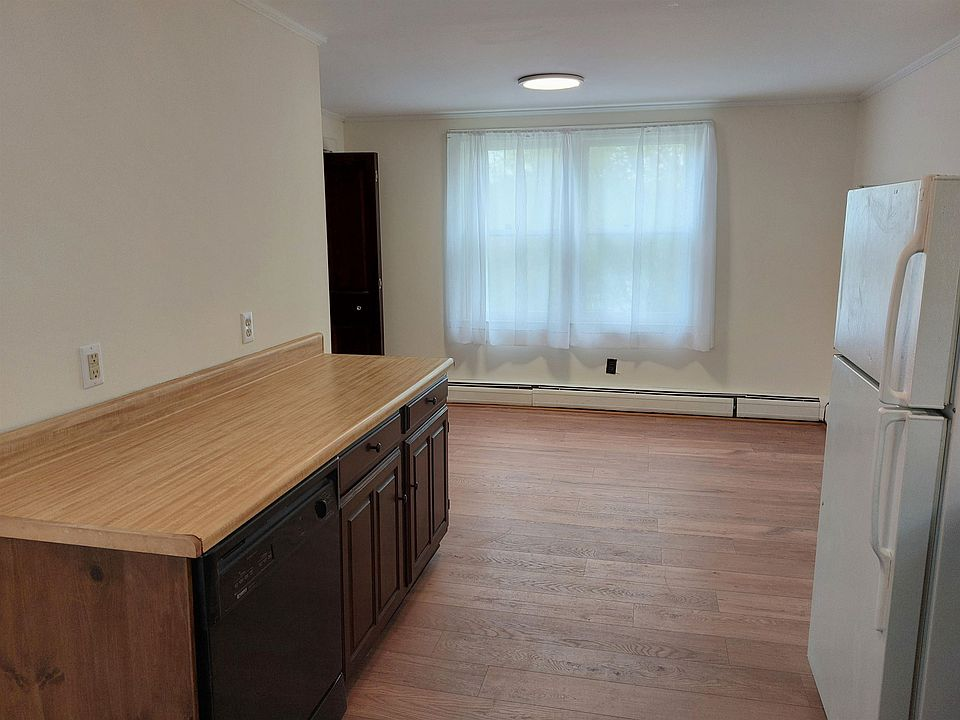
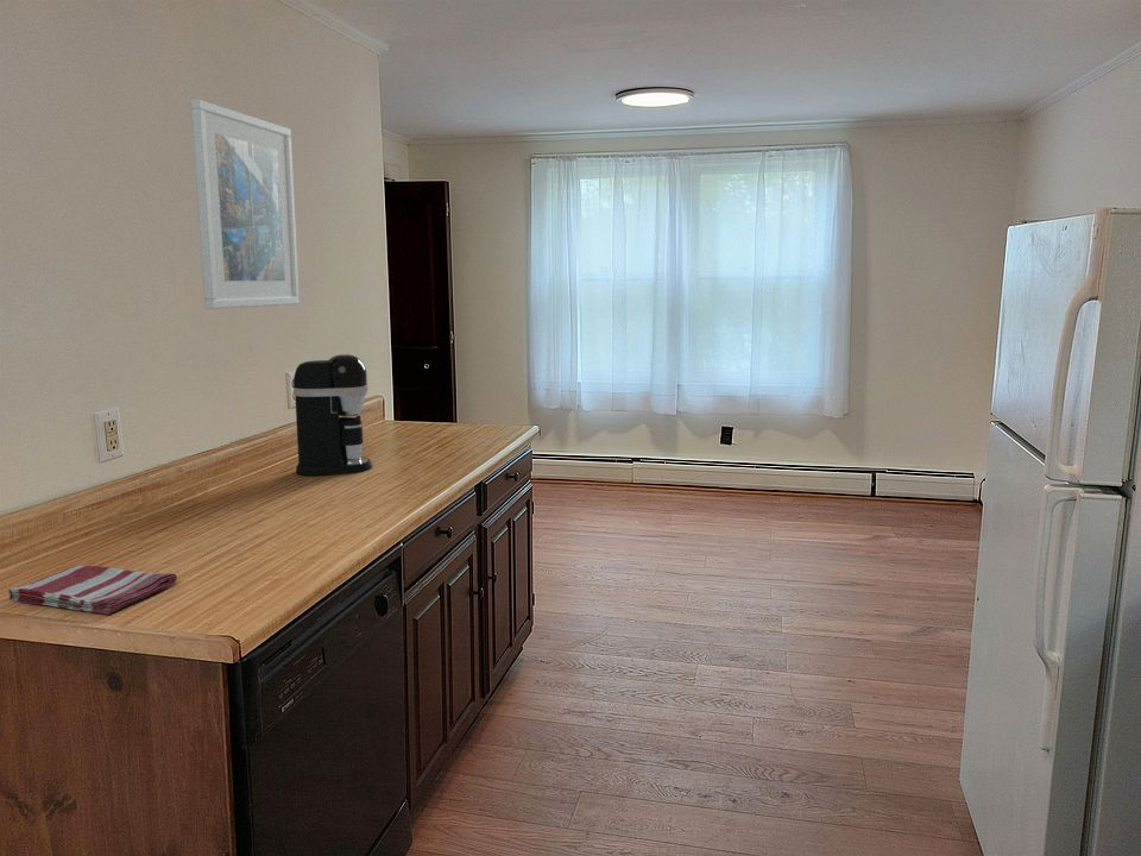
+ coffee maker (332, 413)
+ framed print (251, 212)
+ dish towel (93, 585)
